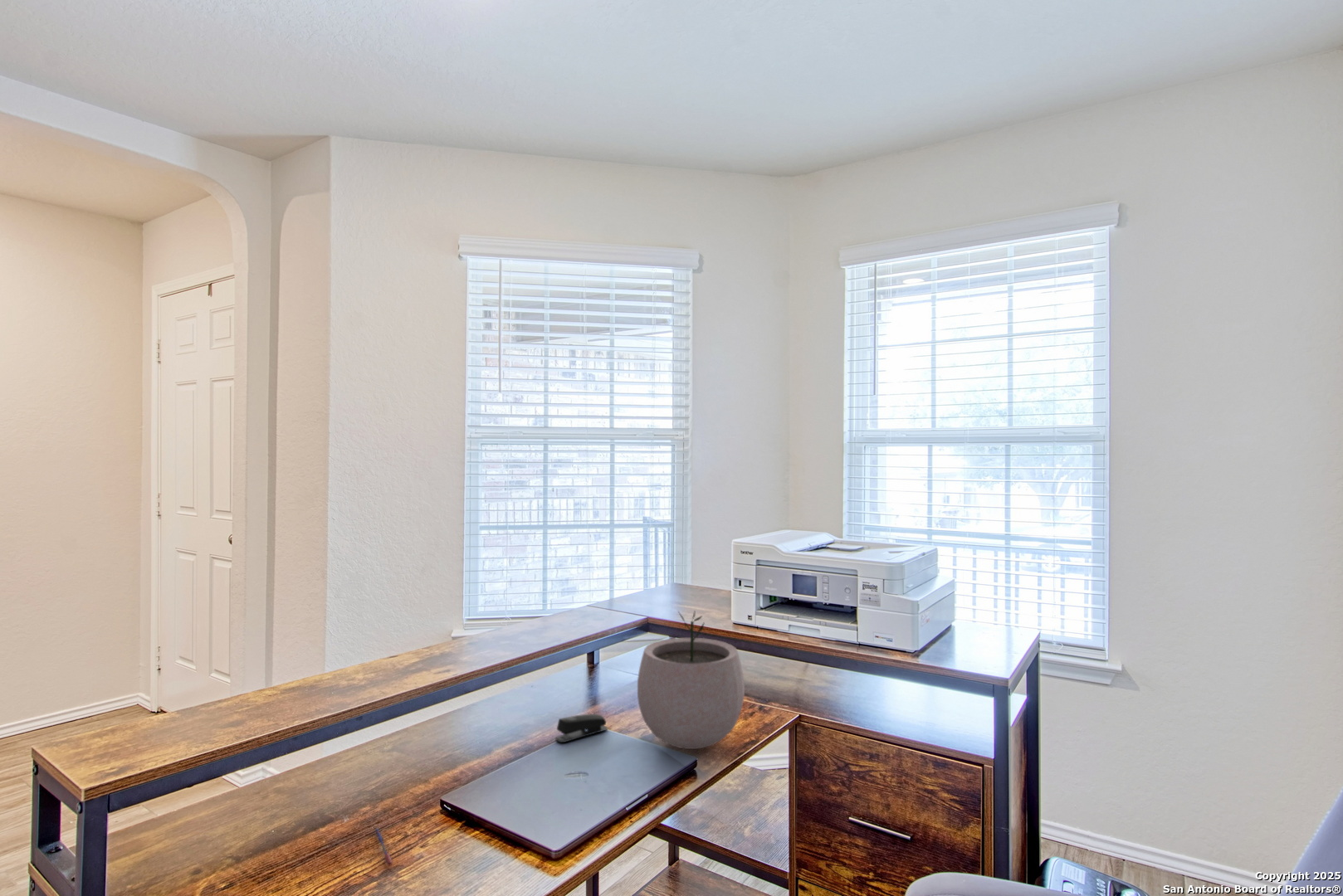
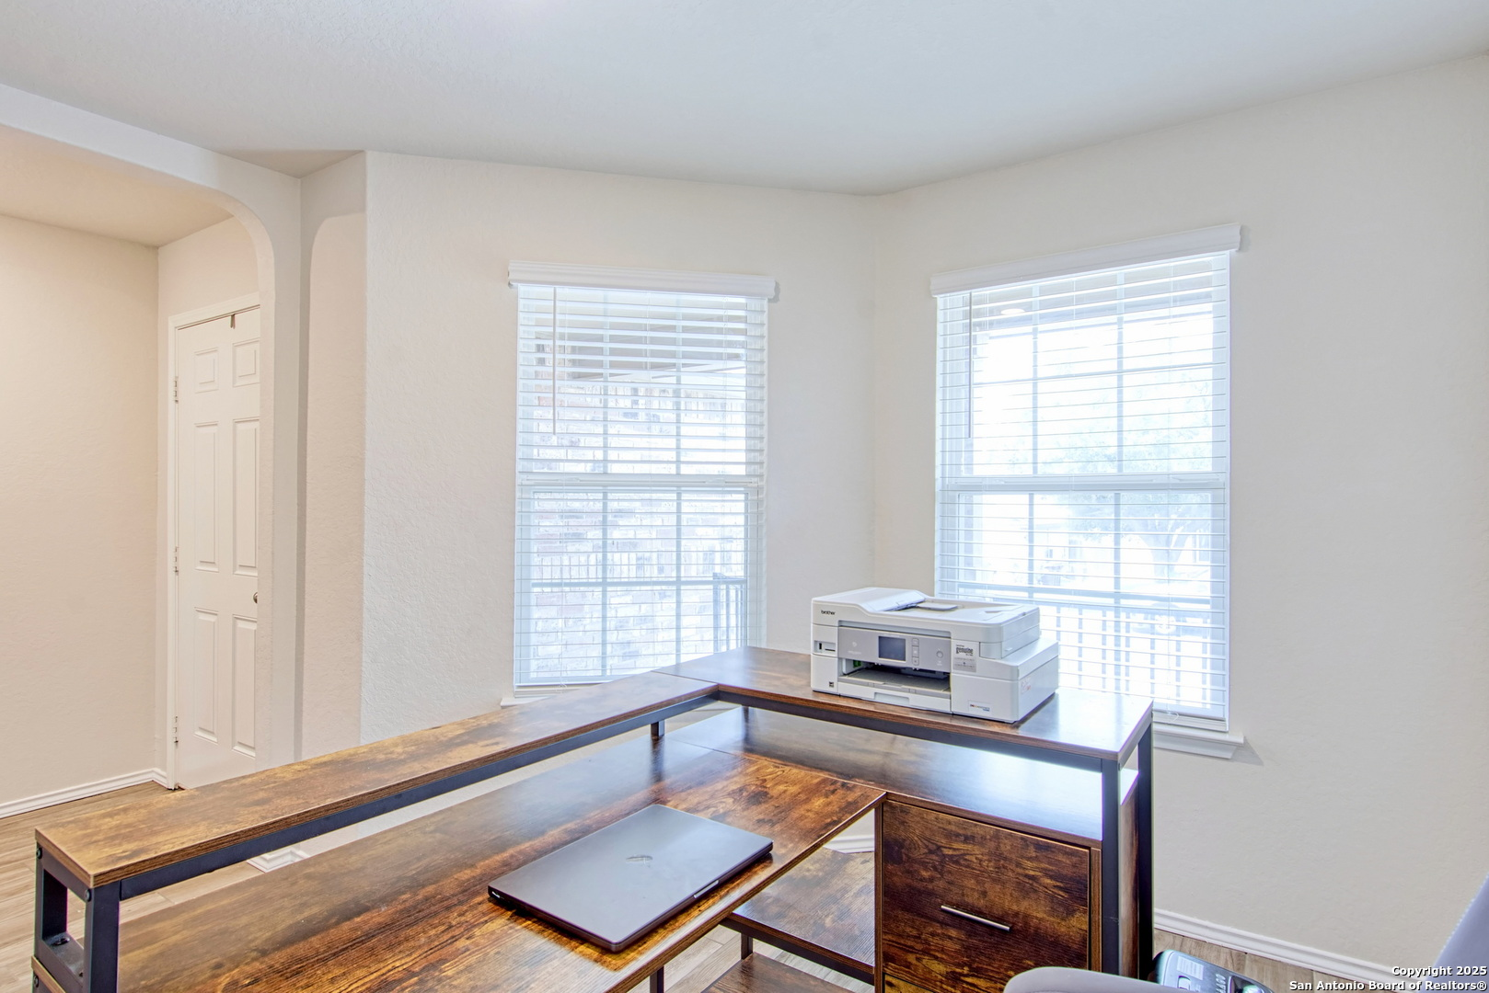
- stapler (582, 723)
- pen (383, 845)
- plant pot (691, 675)
